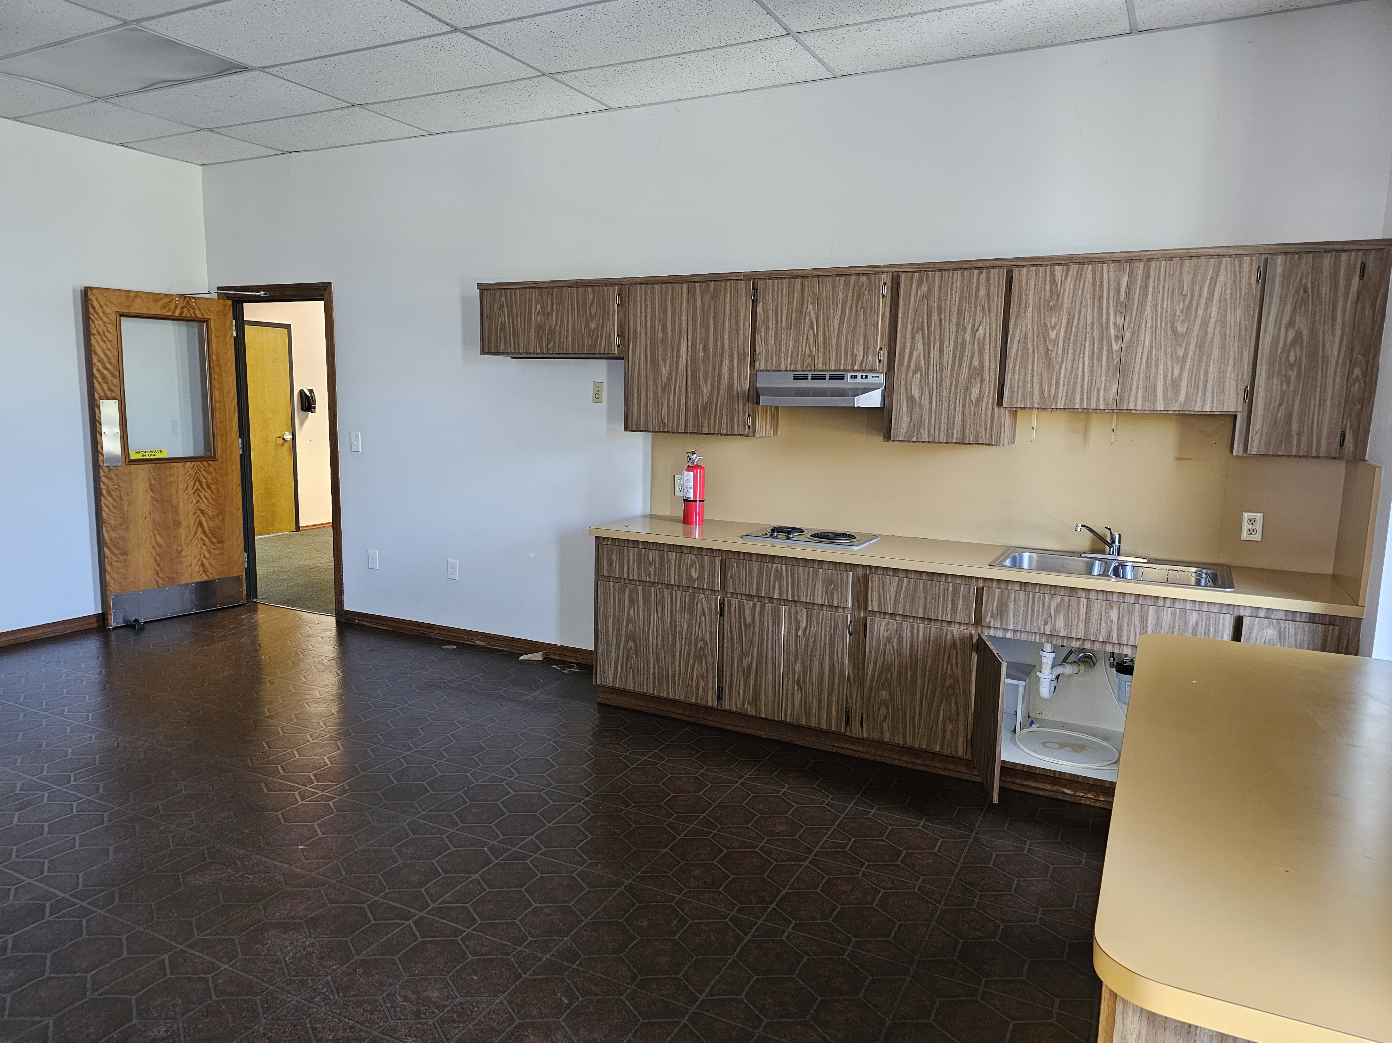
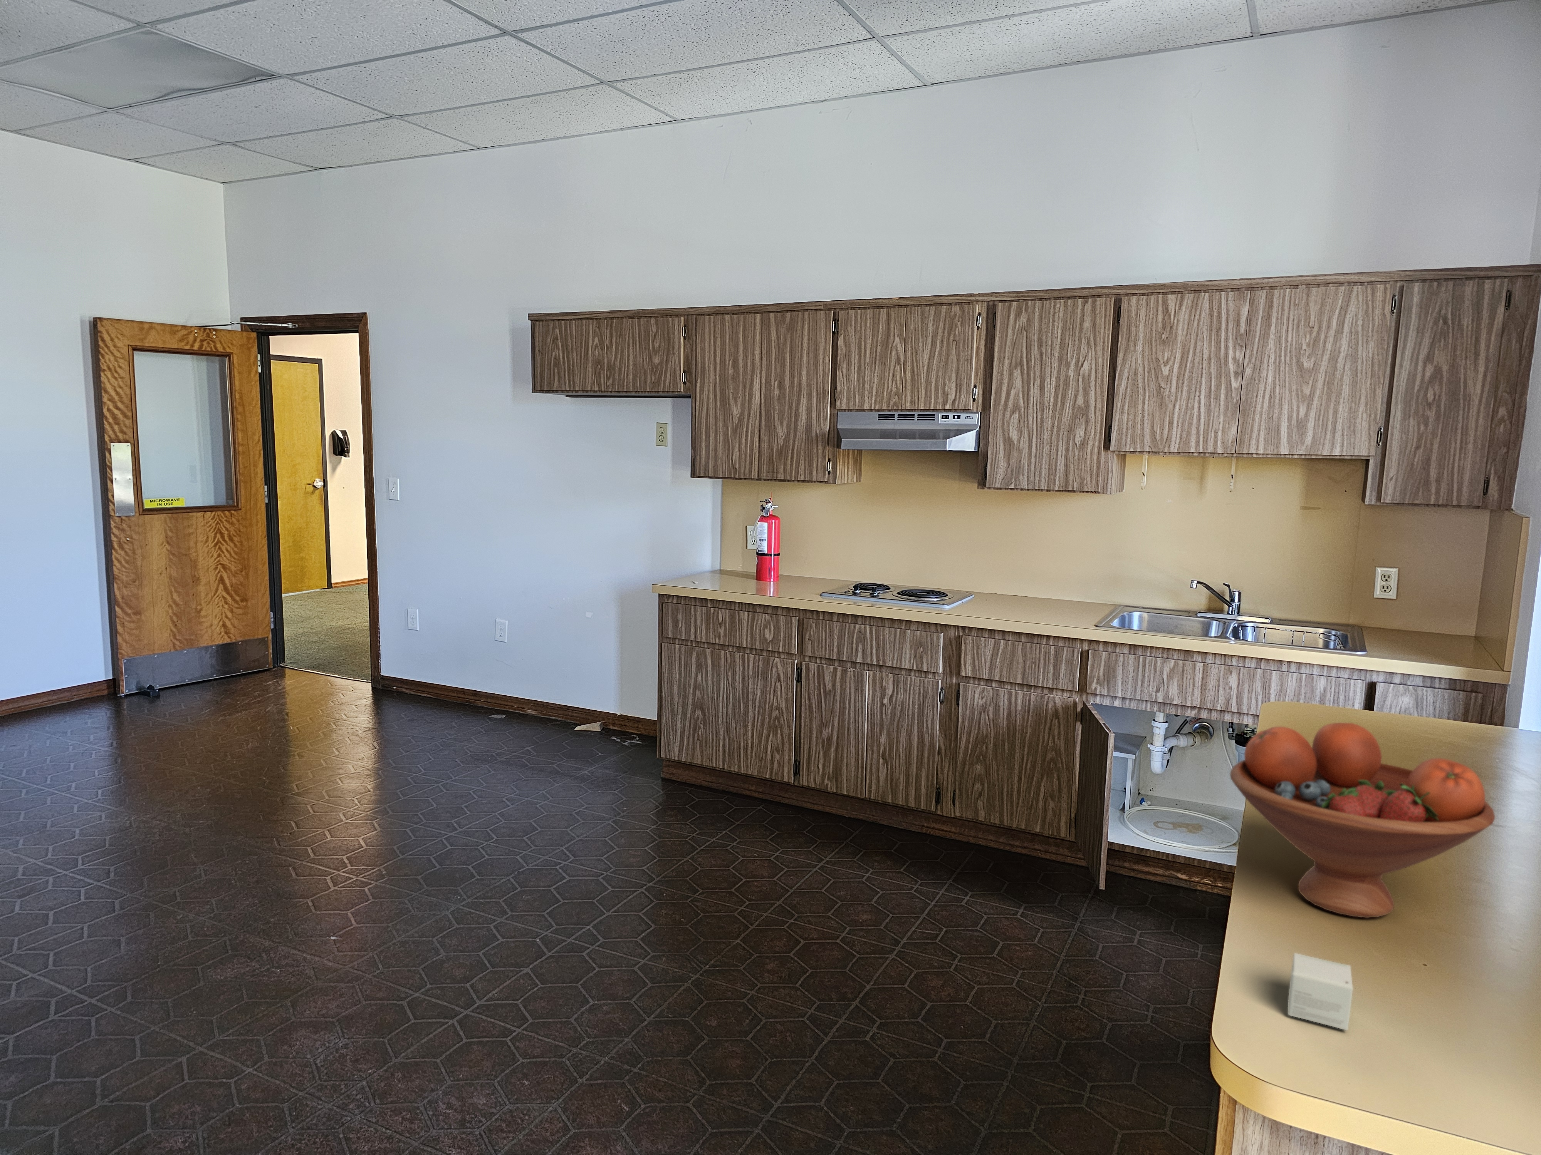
+ fruit bowl (1352, 821)
+ small box (1319, 990)
